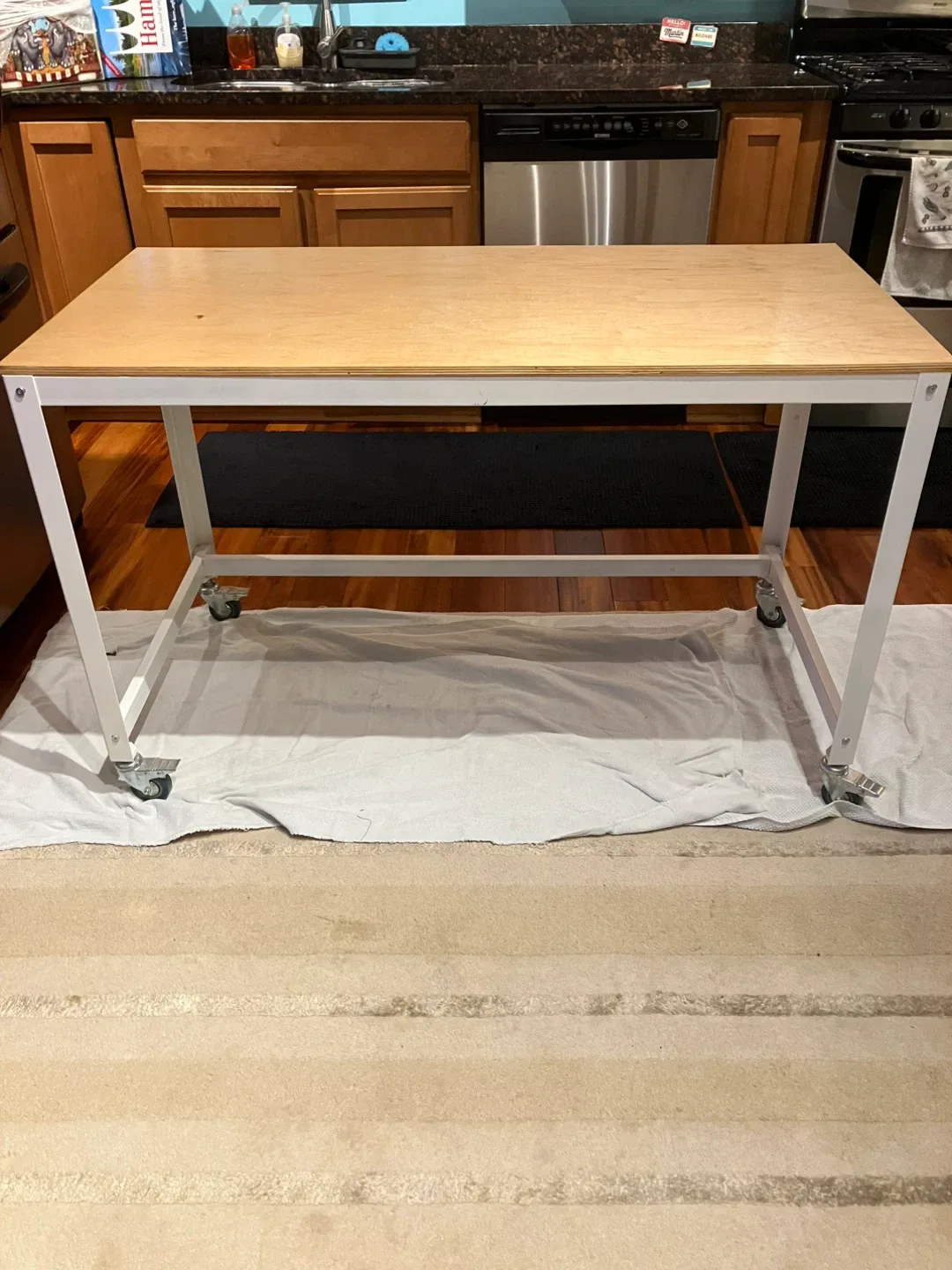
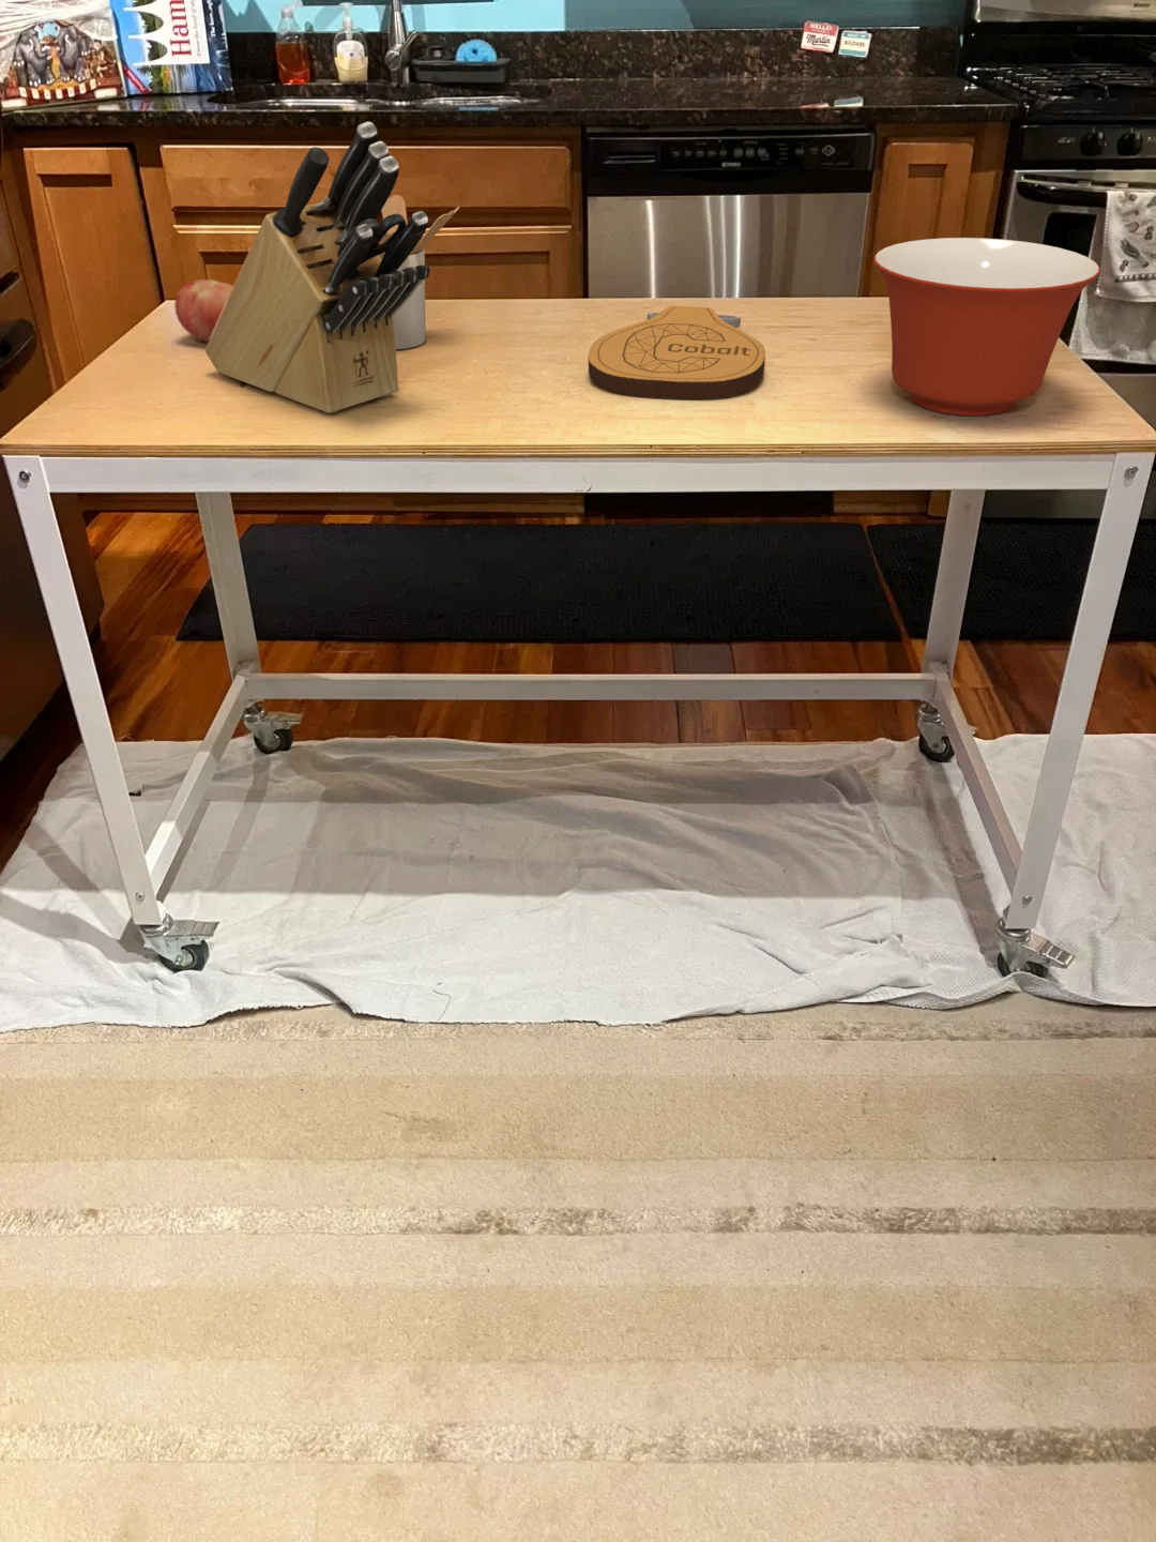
+ key chain (684, 338)
+ fruit (211, 311)
+ knife block (307, 261)
+ utensil holder (409, 267)
+ mixing bowl (973, 331)
